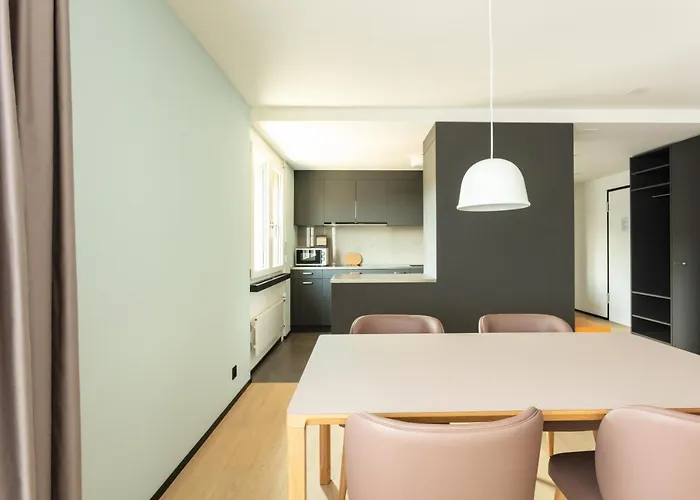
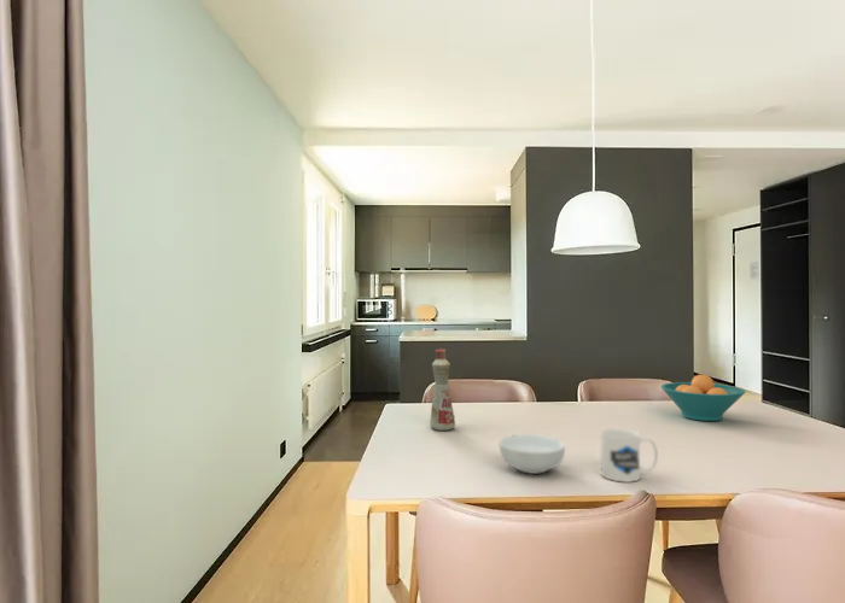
+ cereal bowl (531, 455)
+ fruit bowl (701, 396)
+ mug (627, 453)
+ bottle (442, 387)
